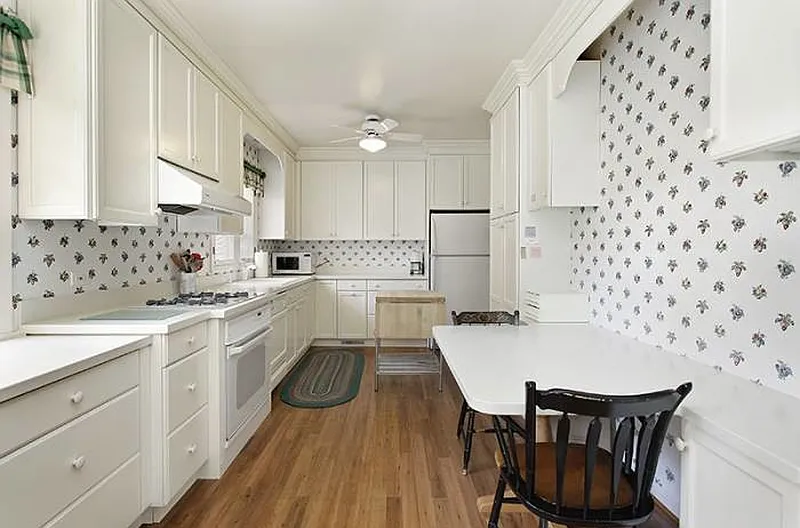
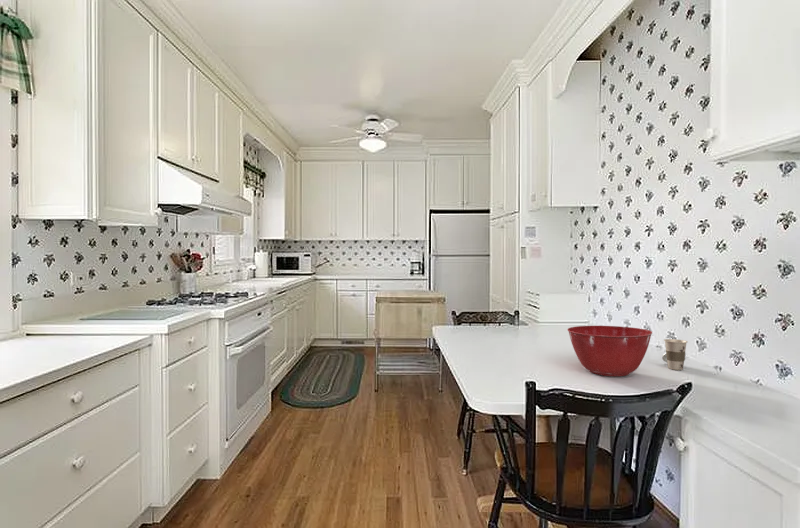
+ mixing bowl (608, 350)
+ cup (674, 353)
